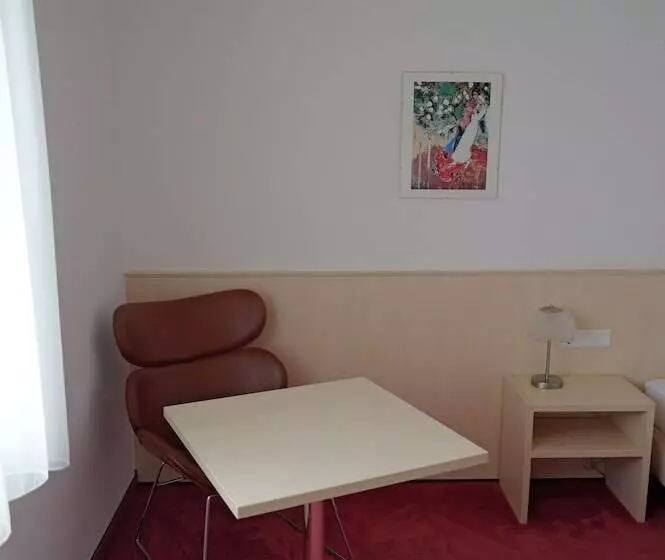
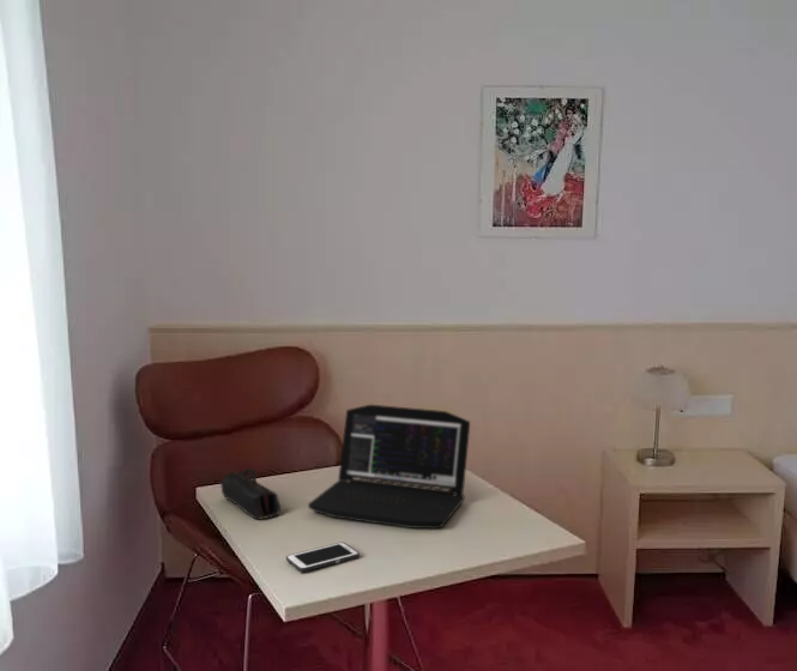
+ cell phone (322, 556)
+ pencil case (249, 486)
+ laptop (390, 463)
